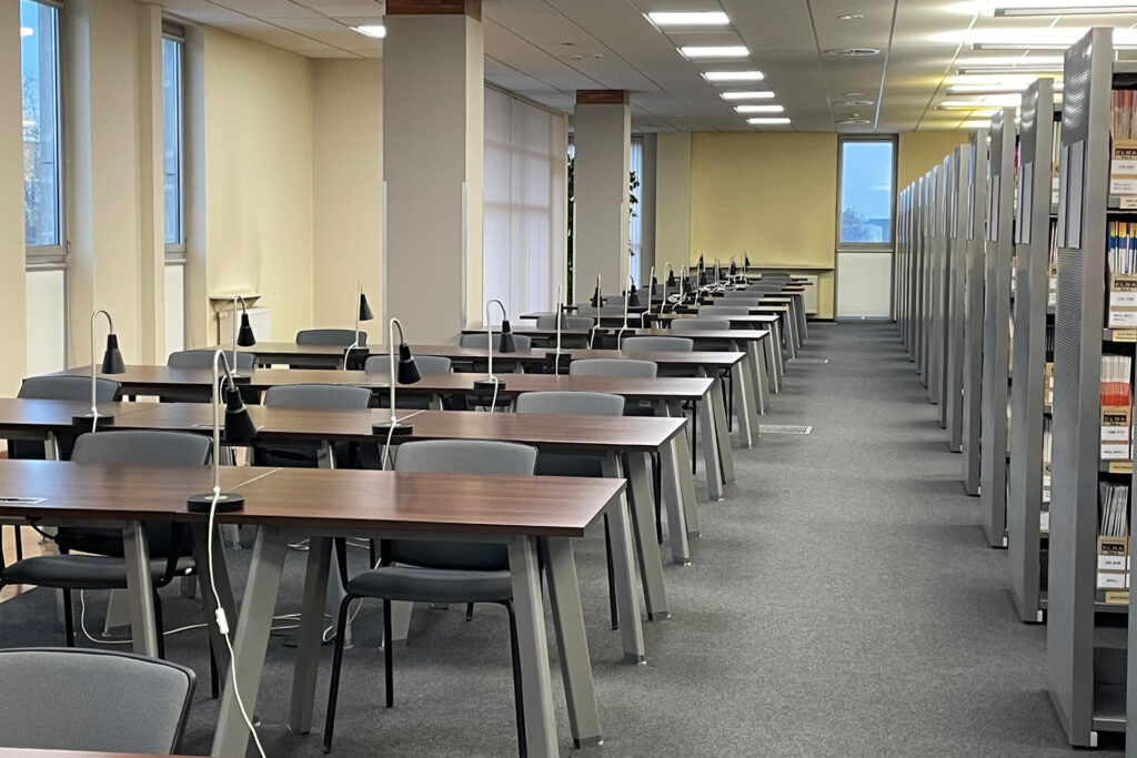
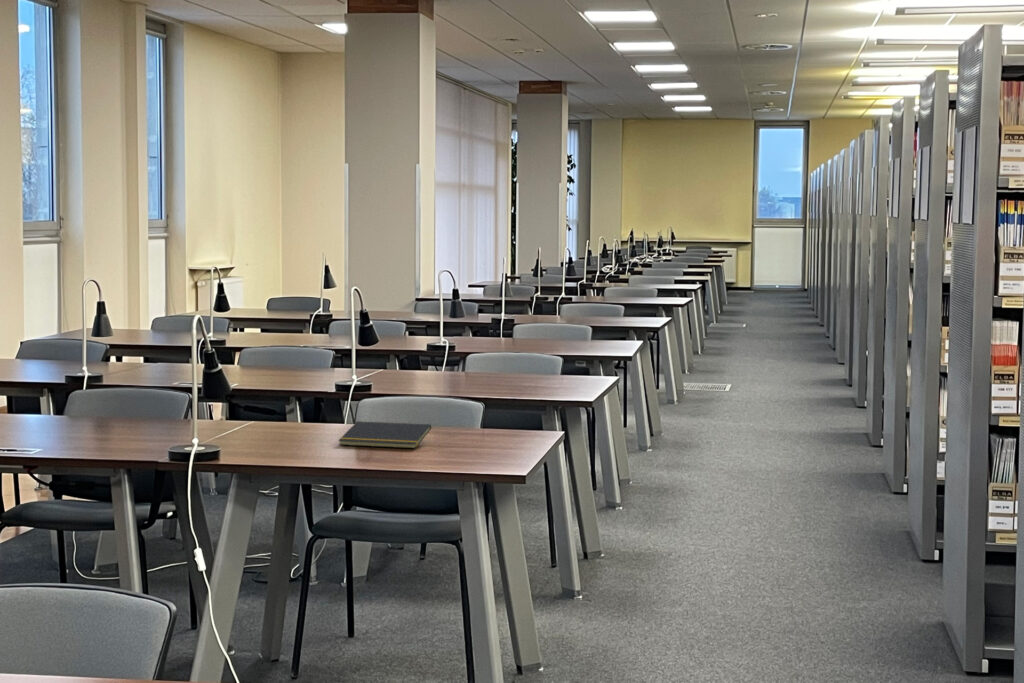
+ notepad (385, 434)
